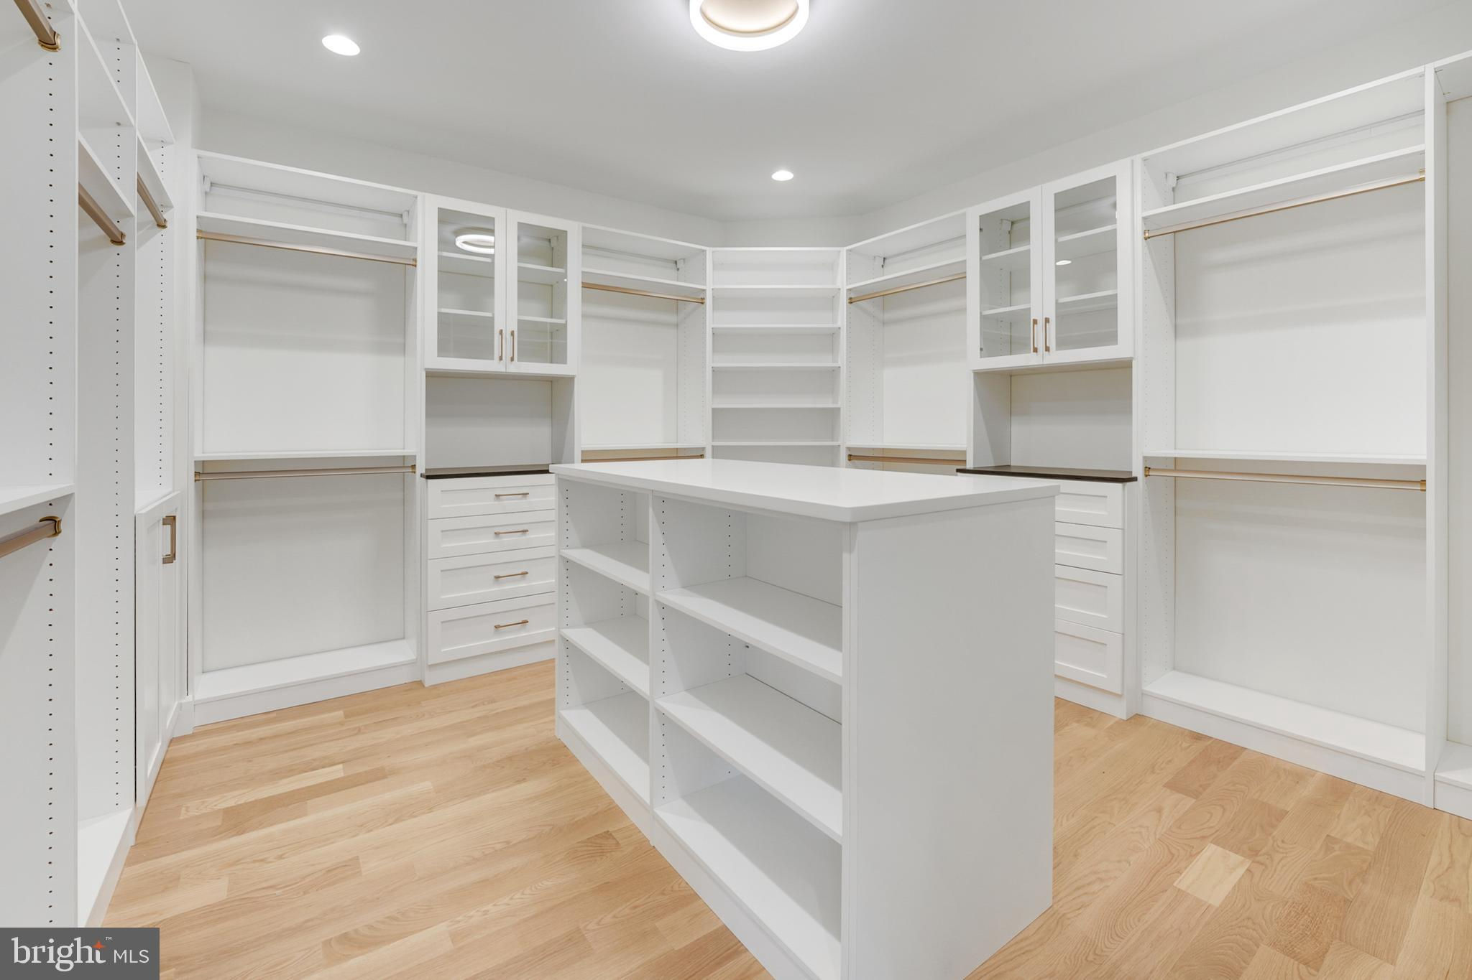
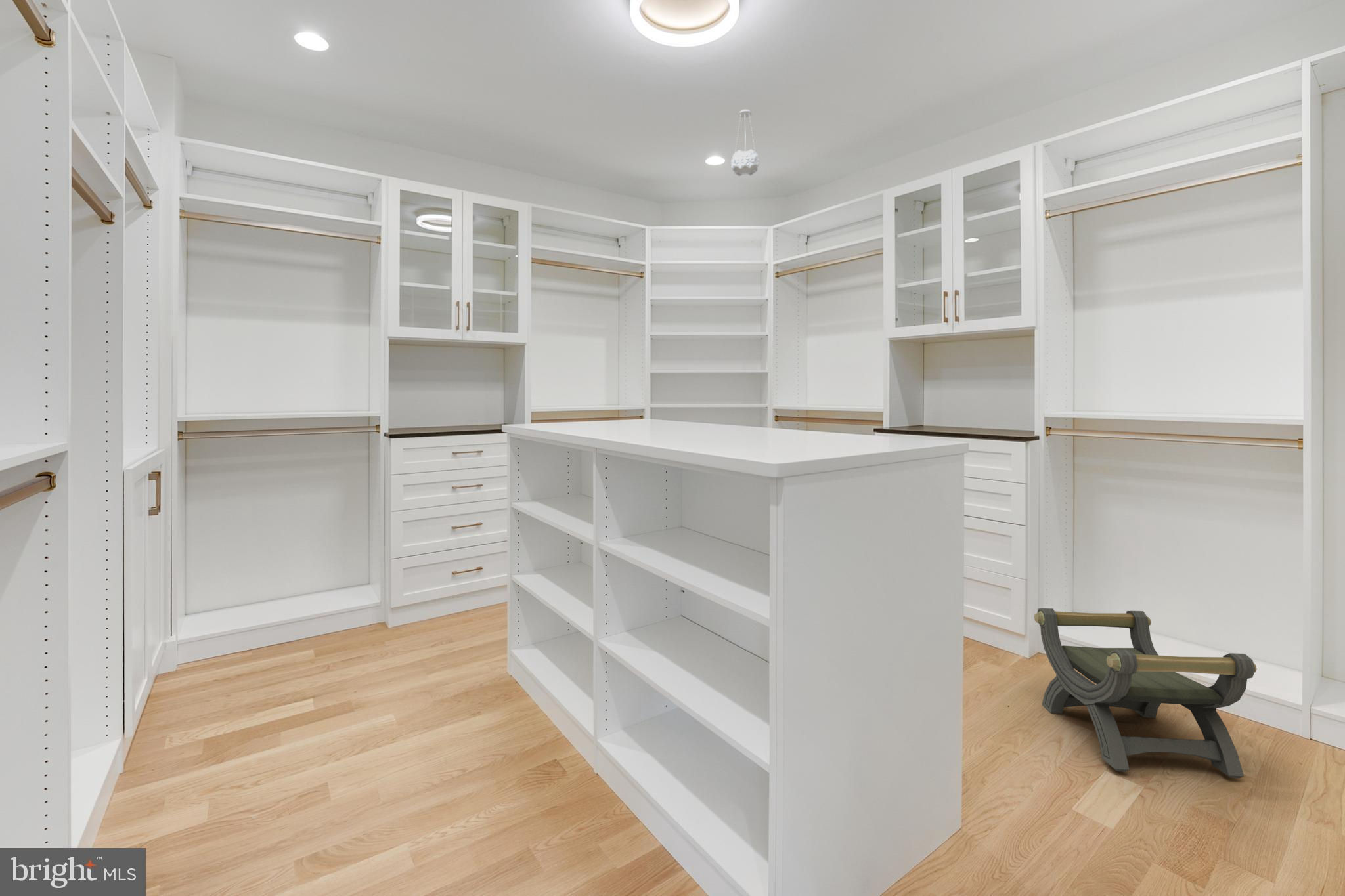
+ pendant light (745, 142)
+ stool (1130, 683)
